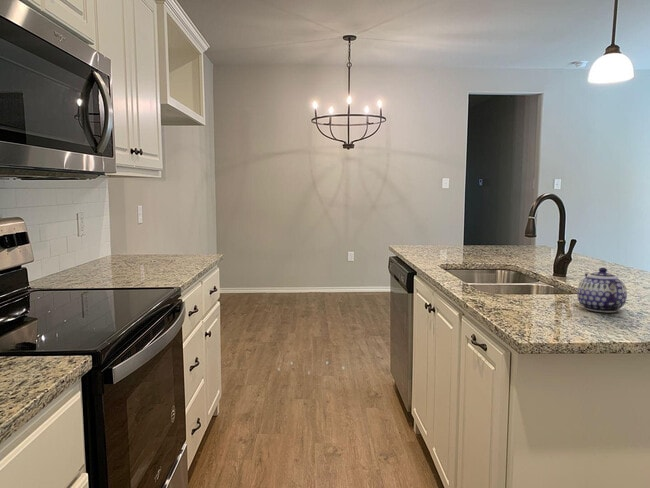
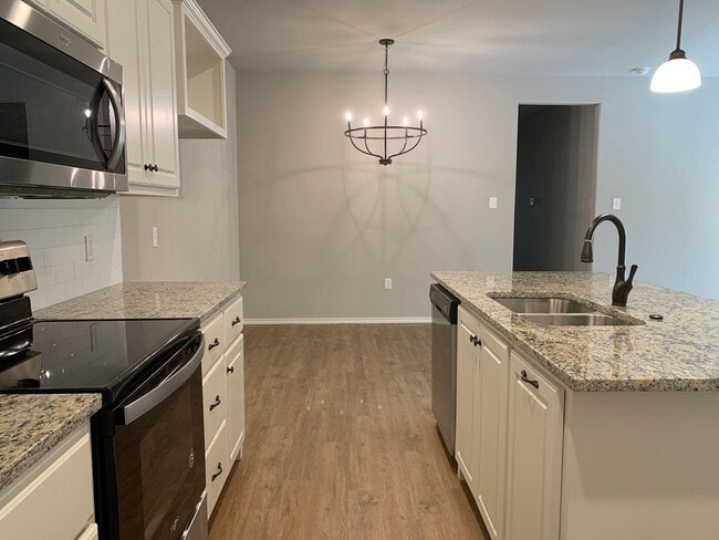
- teapot (601, 288)
